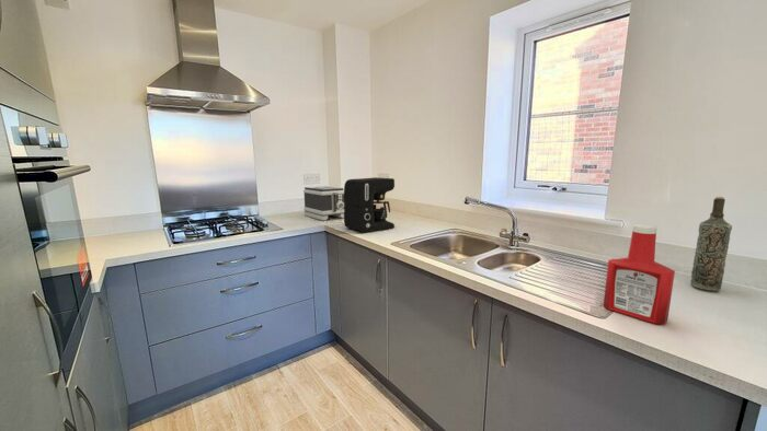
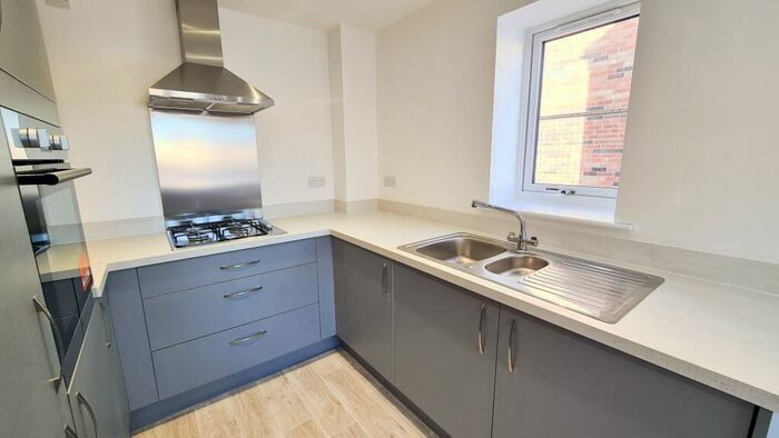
- coffee maker (371, 203)
- bottle (712, 243)
- soap bottle (639, 270)
- toaster (324, 202)
